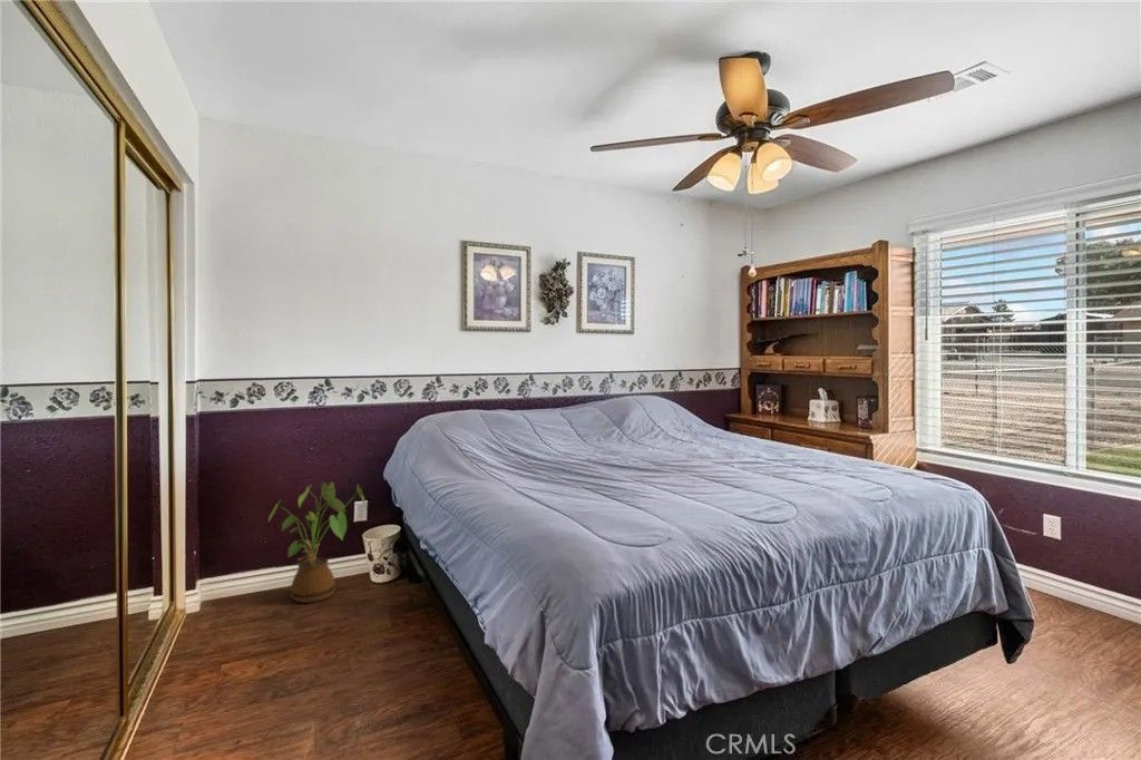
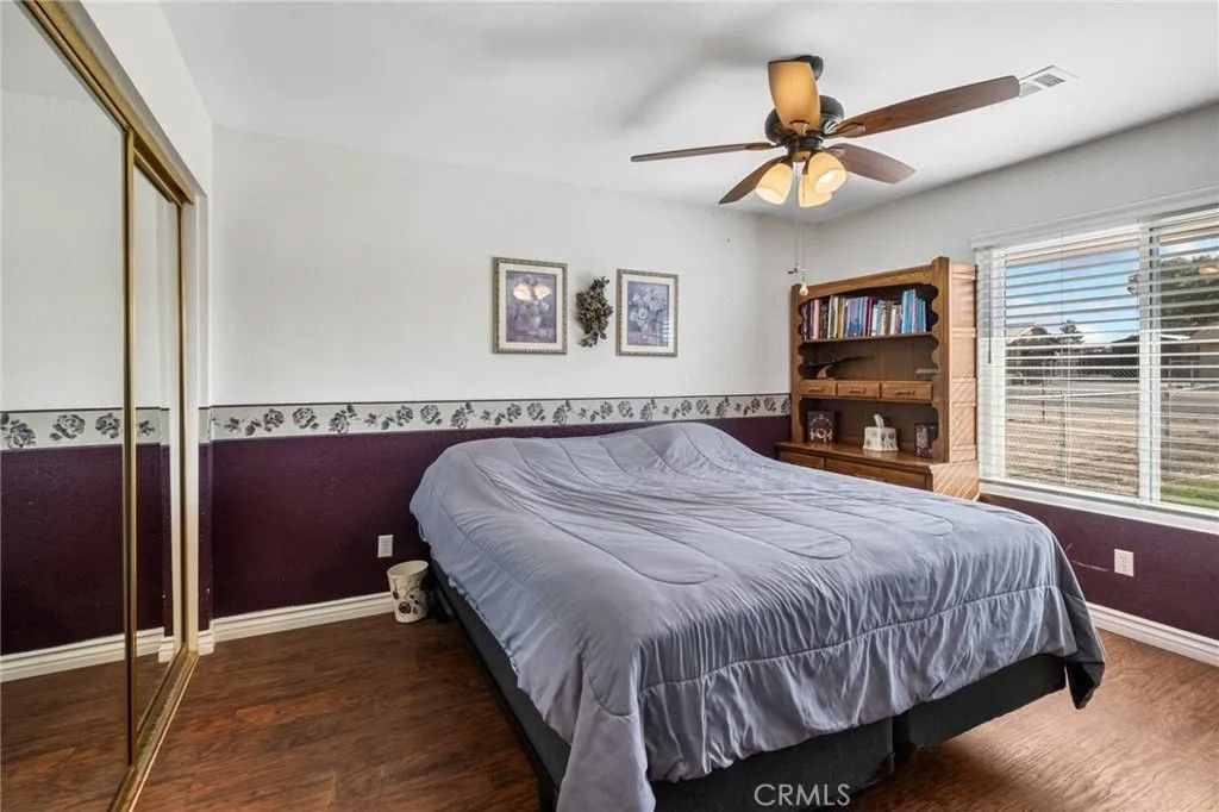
- house plant (319, 542)
